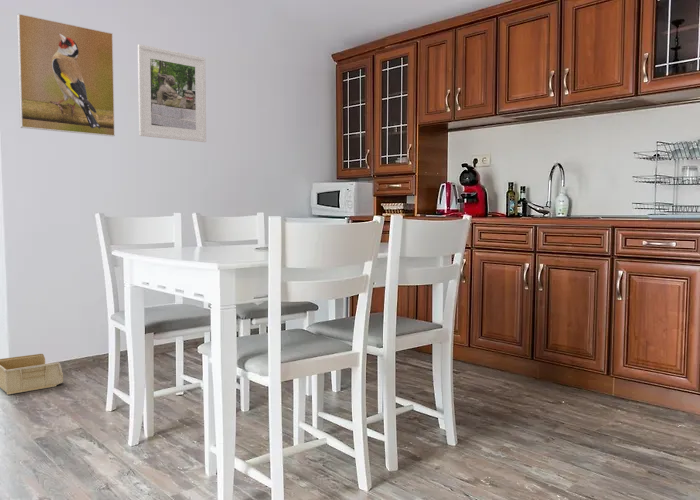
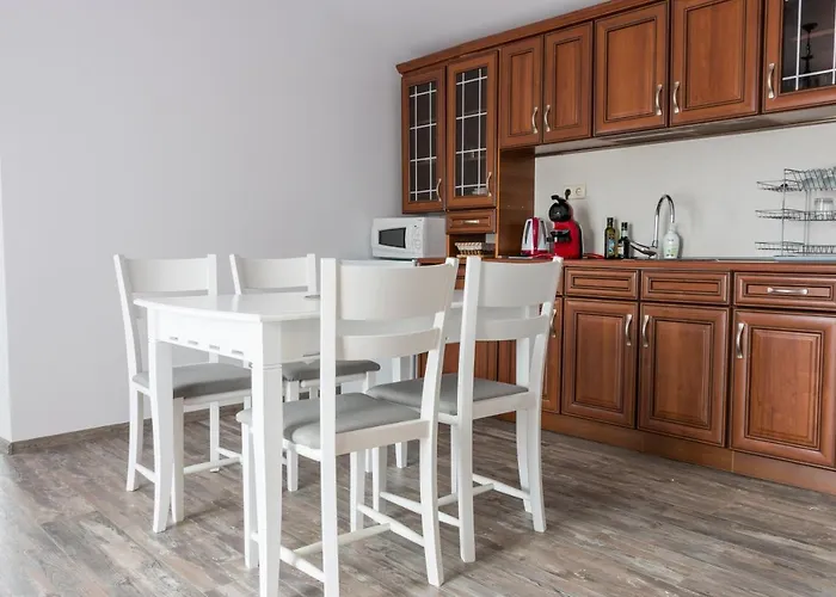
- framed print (68, 78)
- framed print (173, 95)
- storage bin (27, 372)
